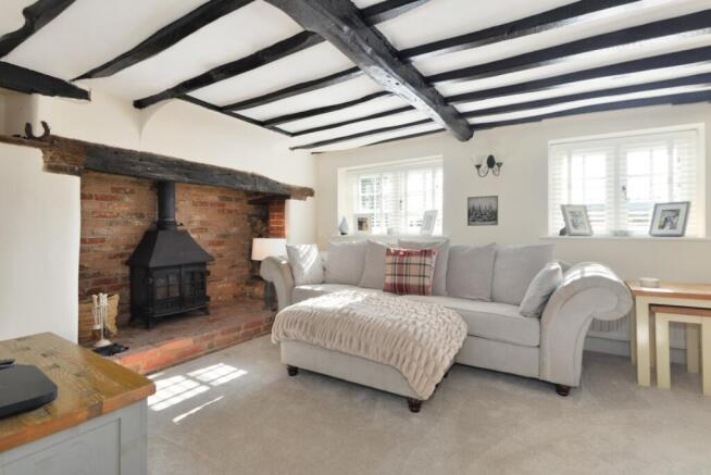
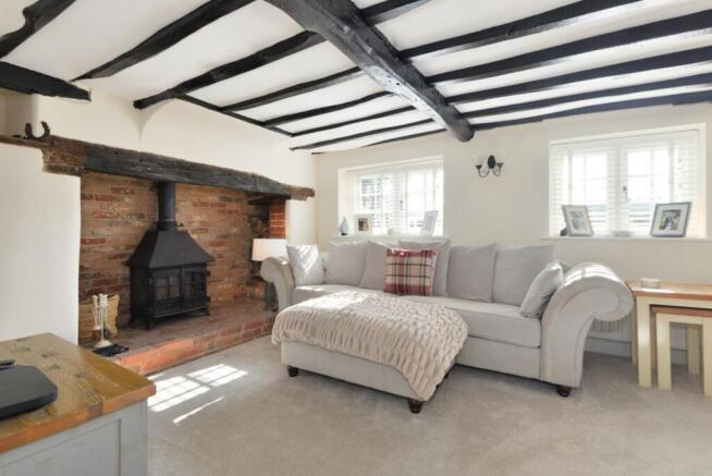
- wall art (482, 211)
